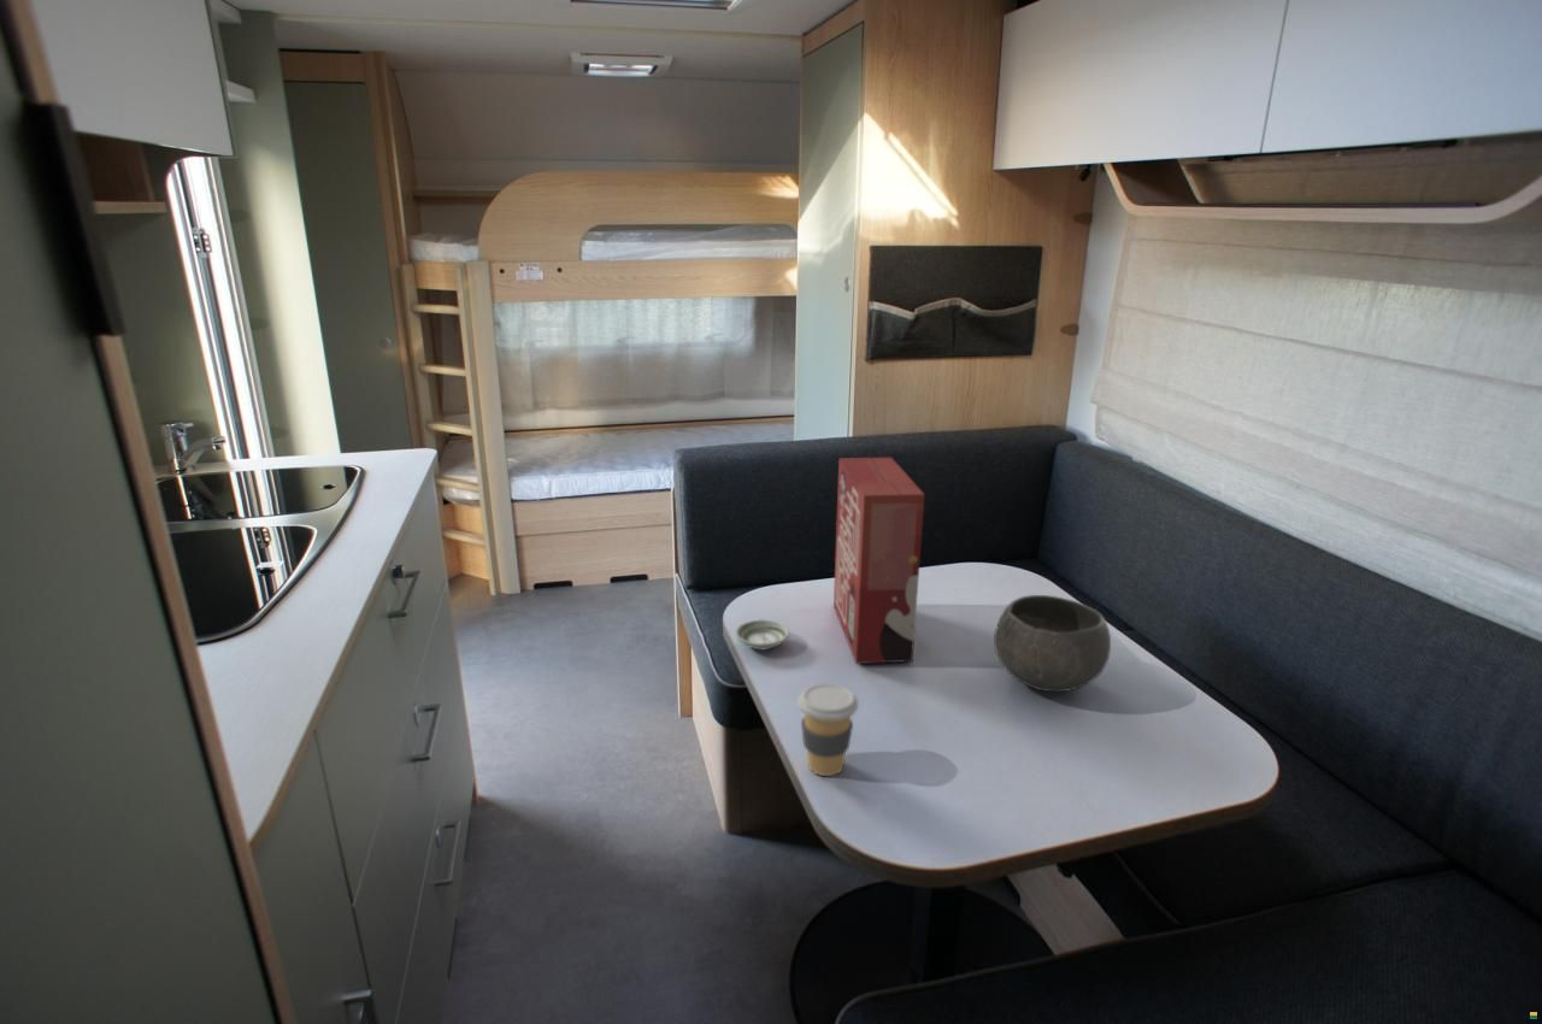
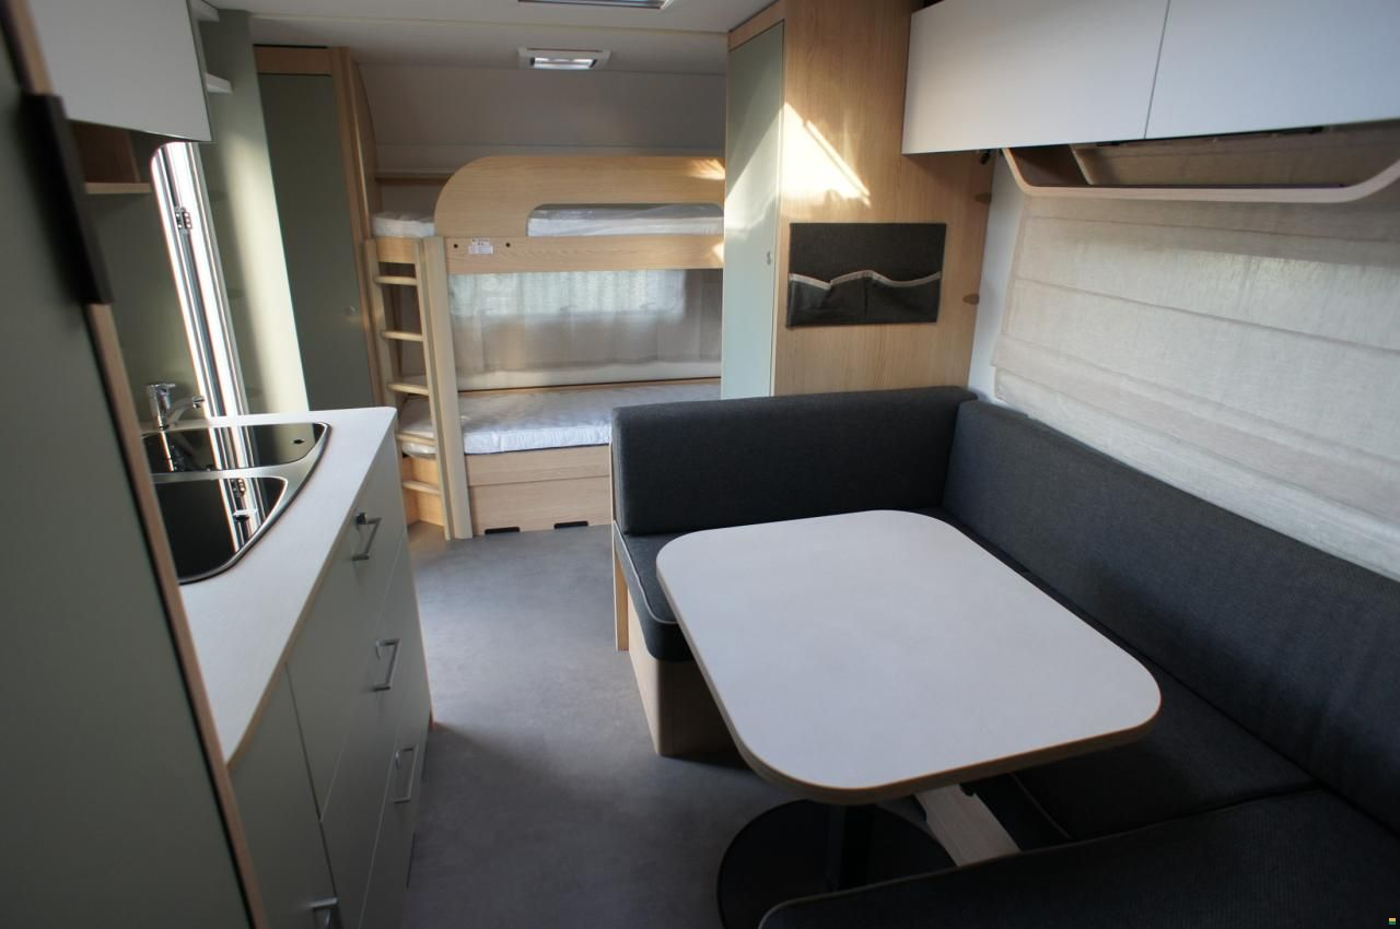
- saucer (761, 636)
- bowl (1050, 646)
- coffee cup (826, 731)
- cereal box (873, 555)
